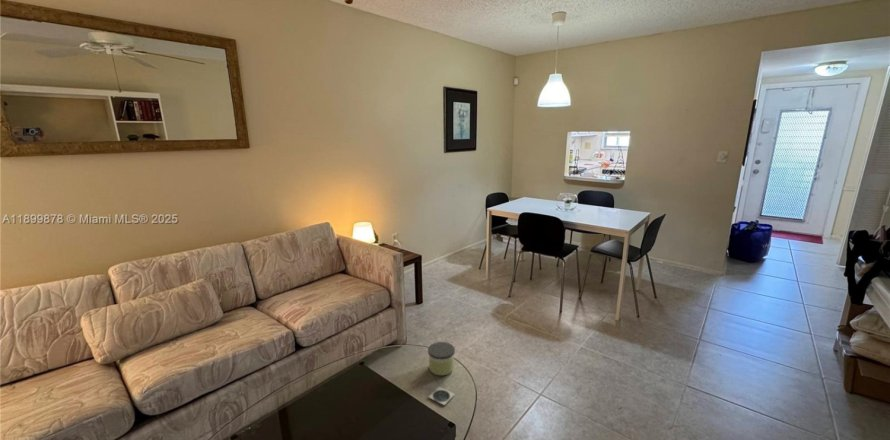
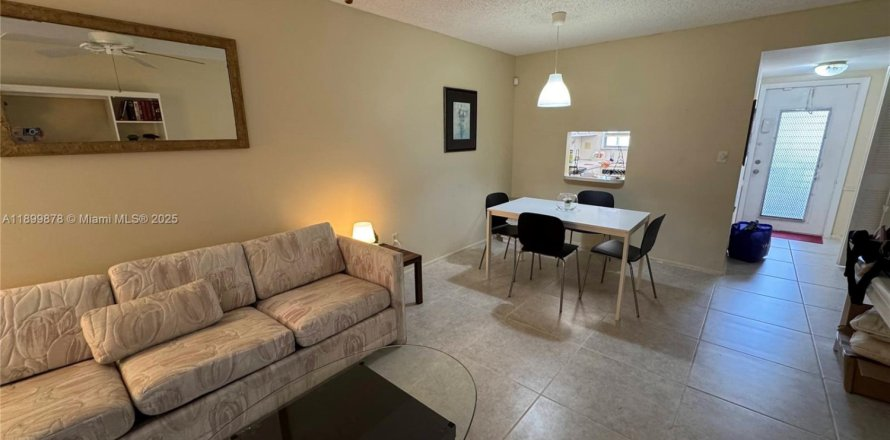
- coaster (441, 395)
- candle (441, 359)
